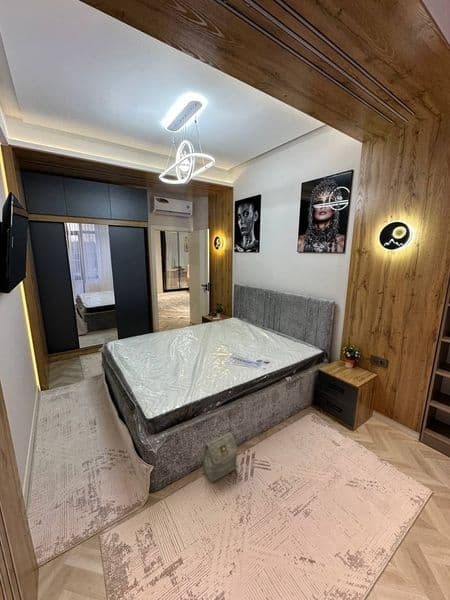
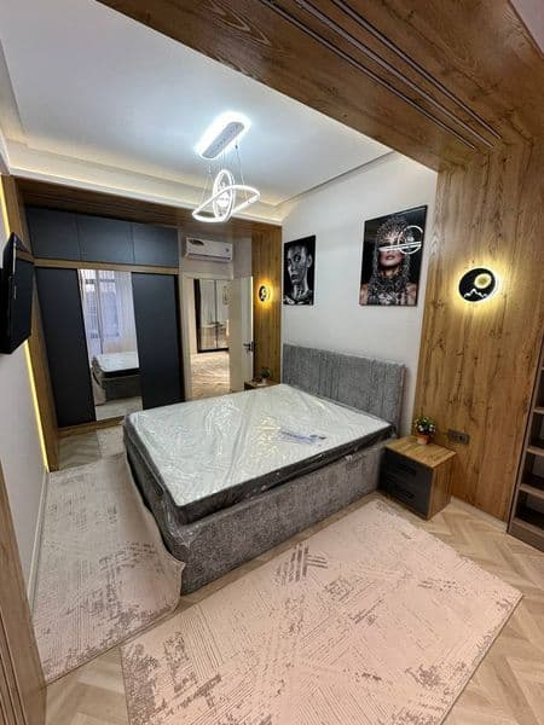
- bag (220, 454)
